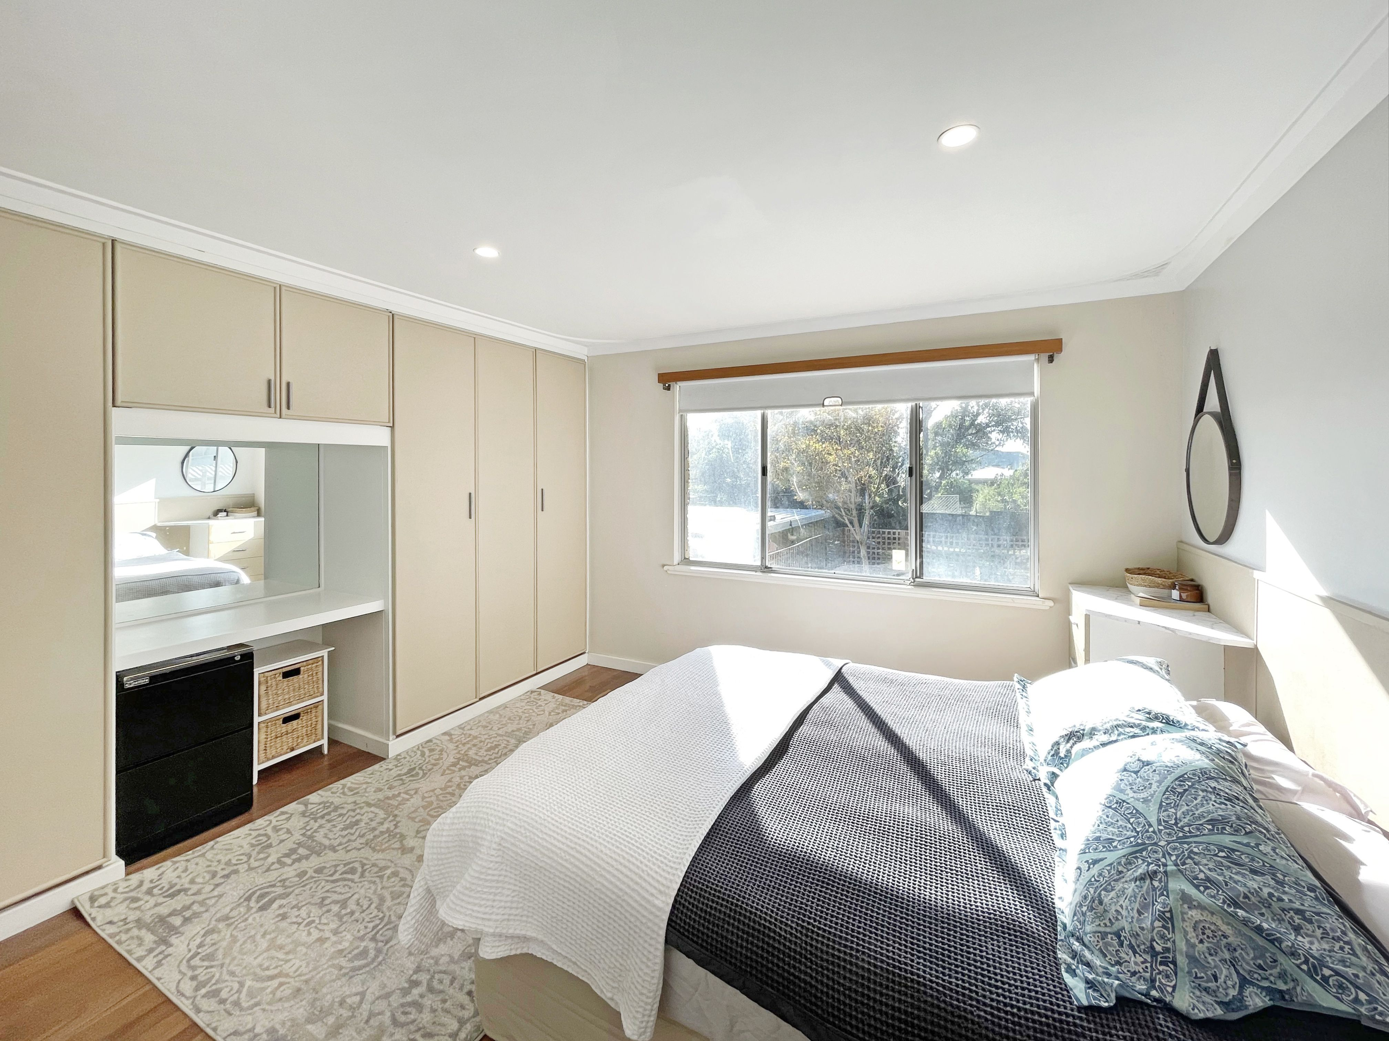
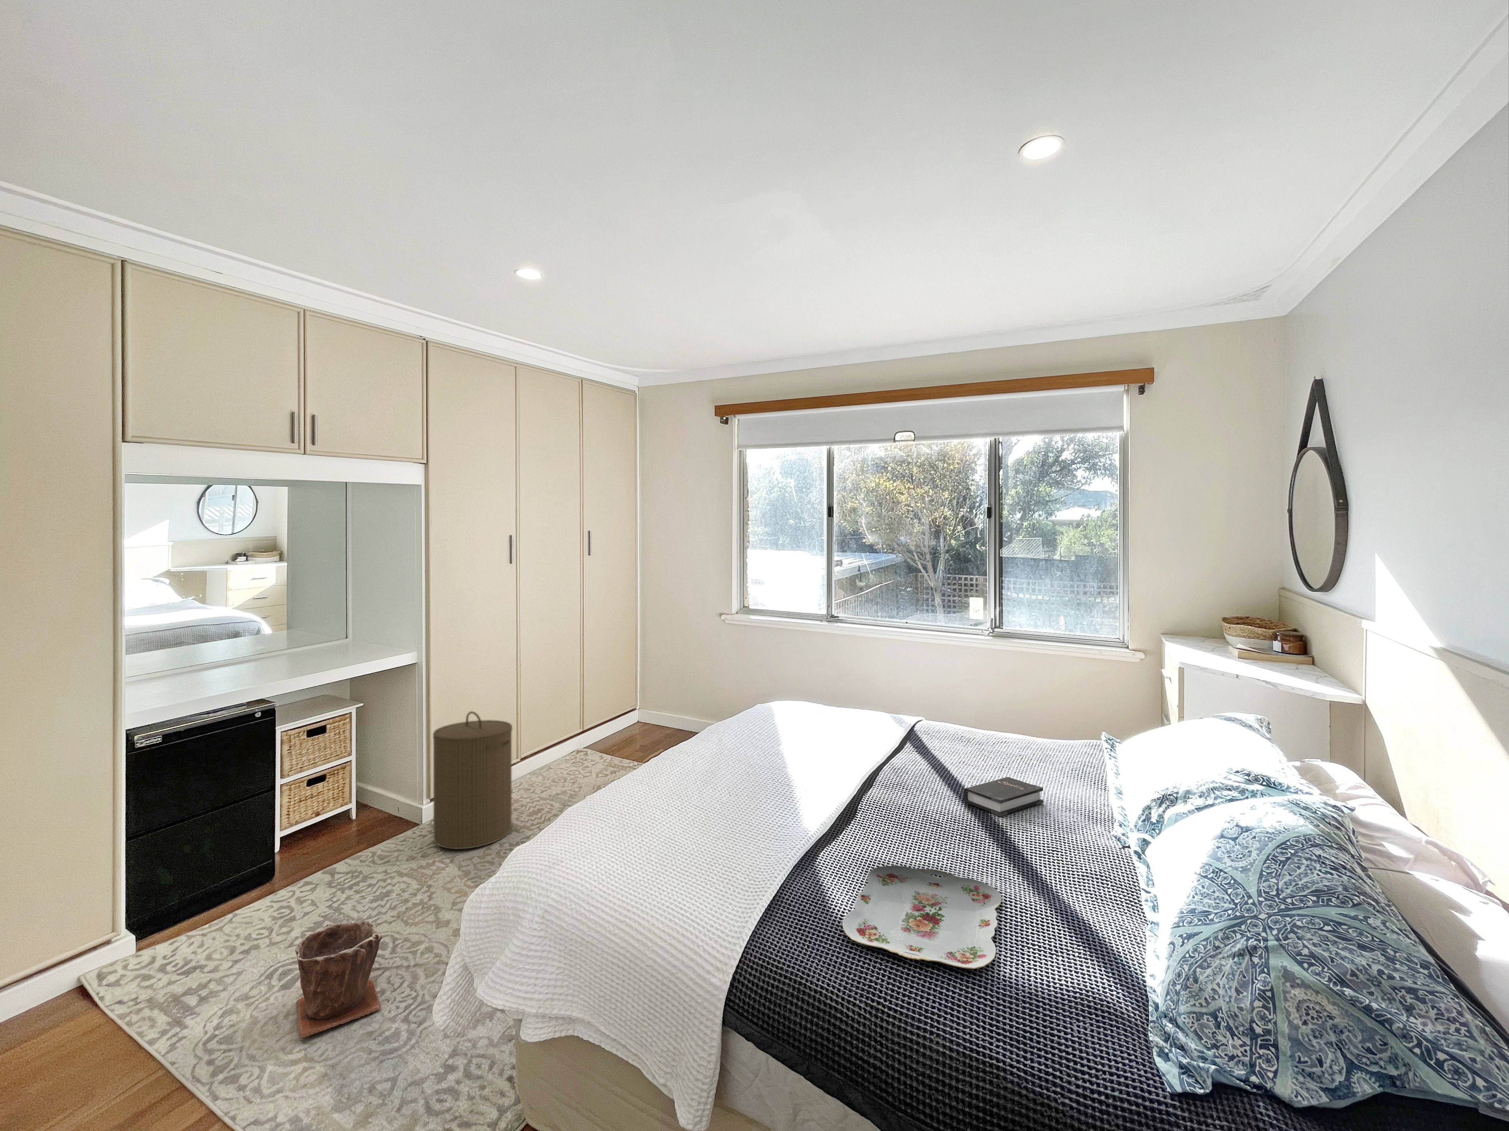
+ plant pot (339, 971)
+ serving tray (924, 911)
+ hardback book (1003, 795)
+ laundry hamper (473, 772)
